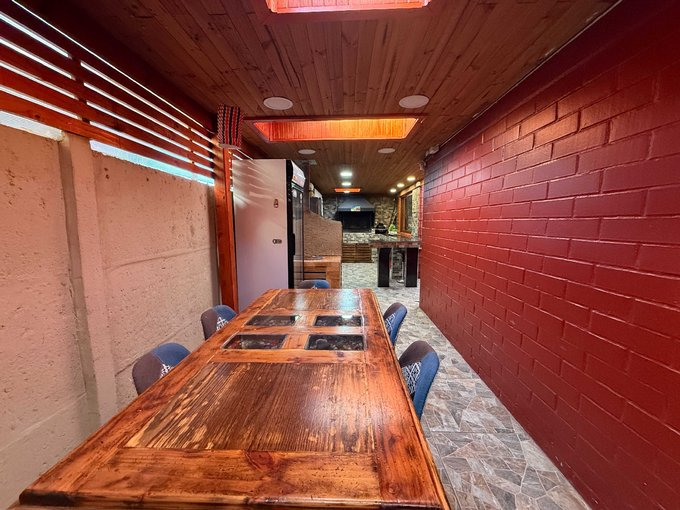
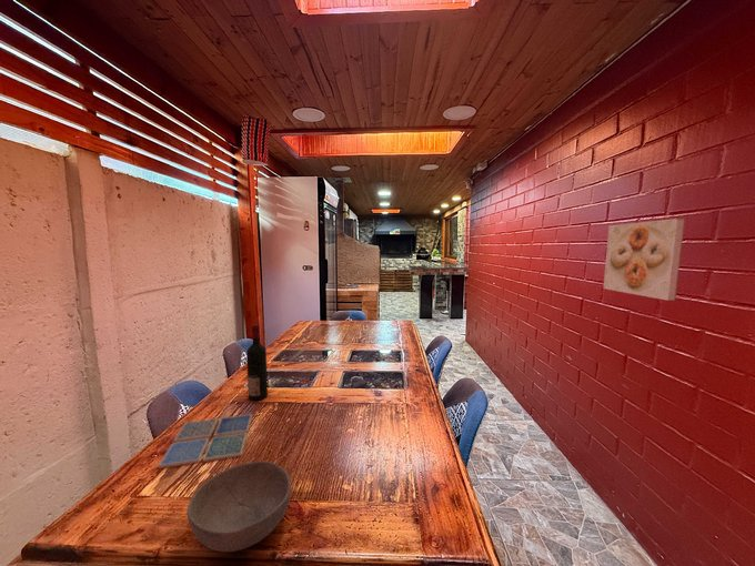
+ drink coaster (210, 437)
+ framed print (637, 259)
+ bowl (243, 507)
+ alcohol (256, 361)
